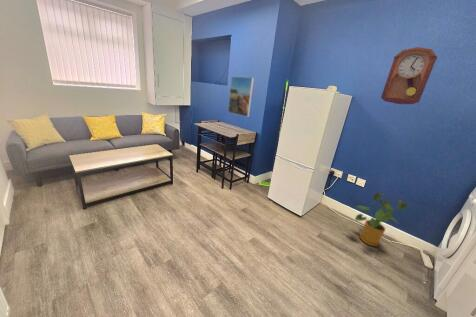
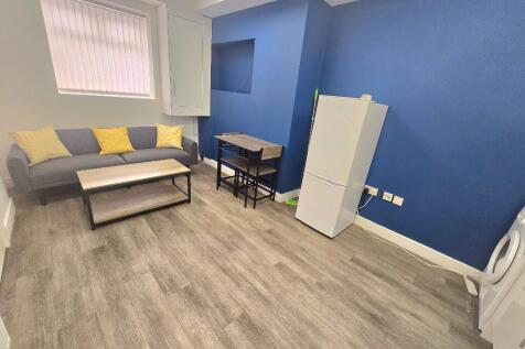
- house plant (375, 219)
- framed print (239, 96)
- pendulum clock (407, 77)
